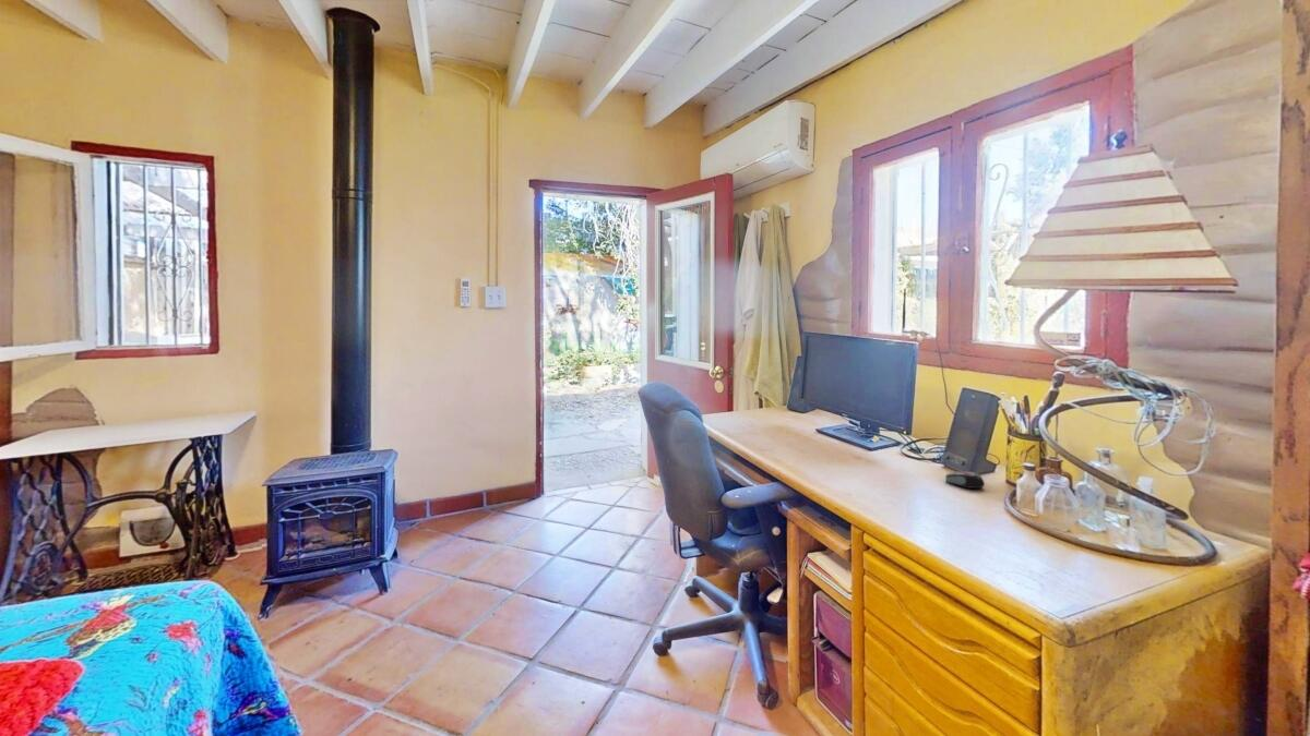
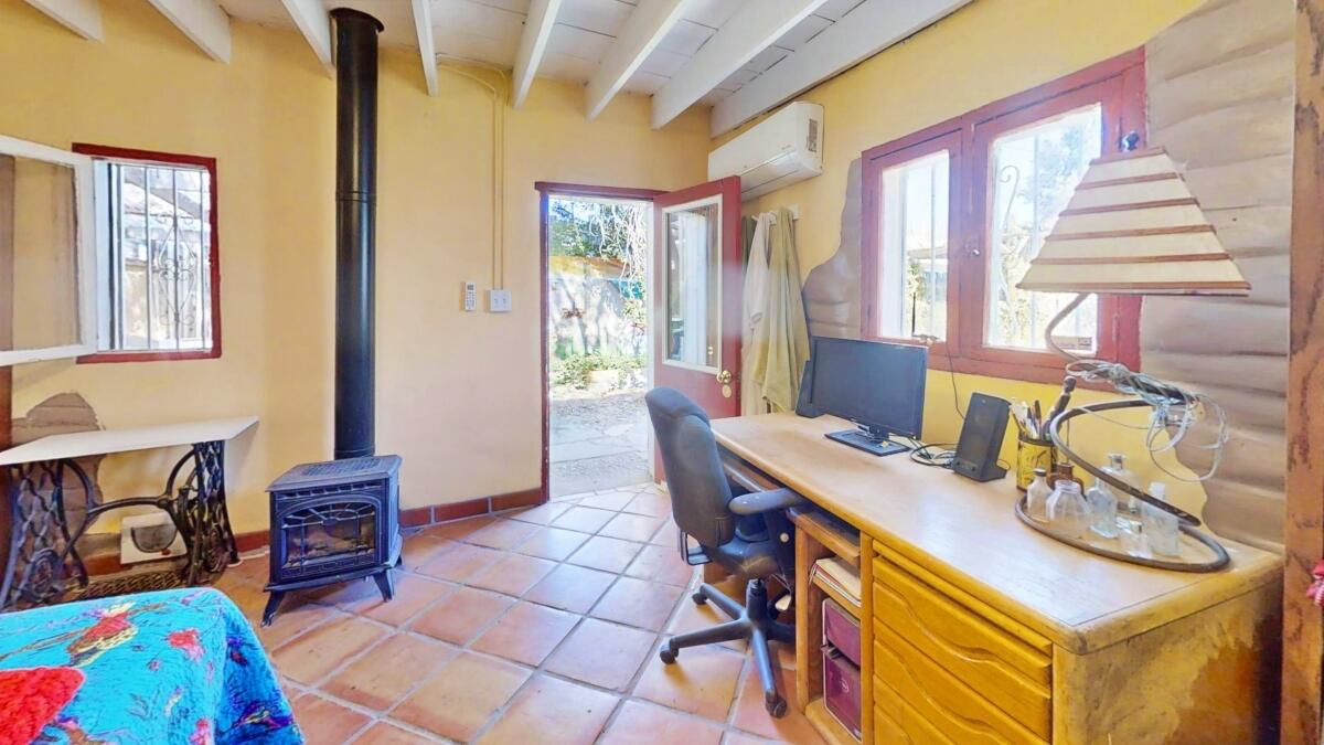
- computer mouse (964, 478)
